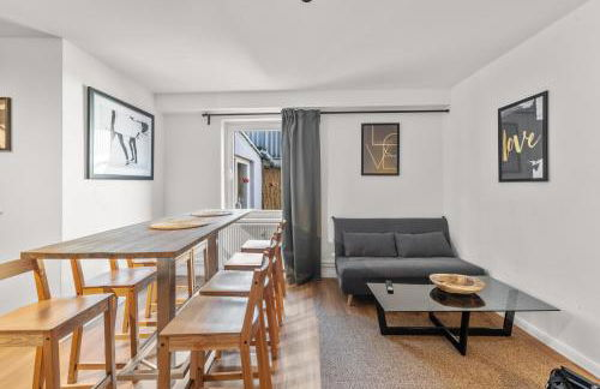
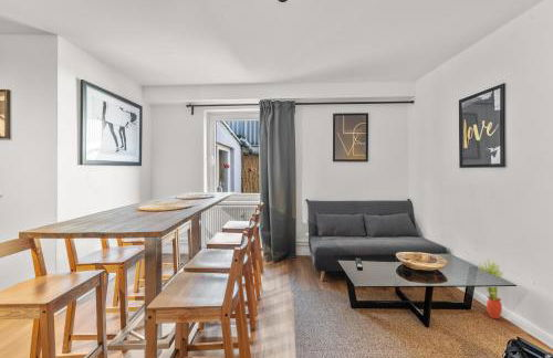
+ potted plant (489, 287)
